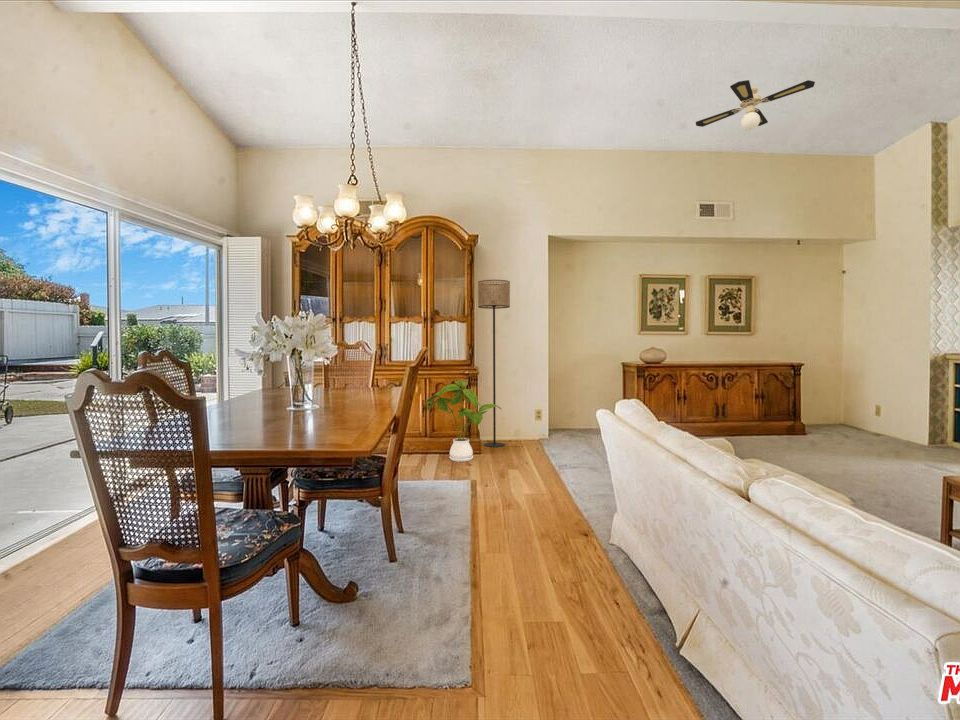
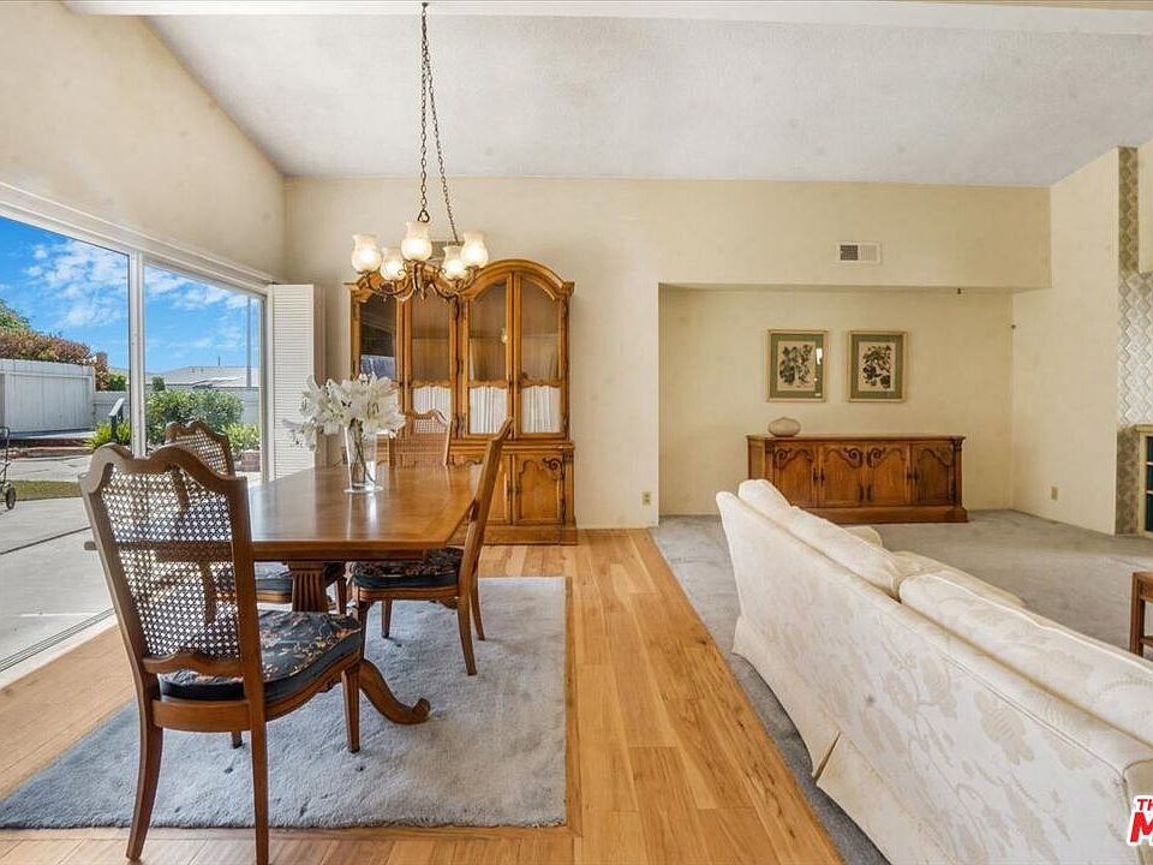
- house plant (461, 421)
- floor lamp (494, 363)
- ceiling fan (750, 110)
